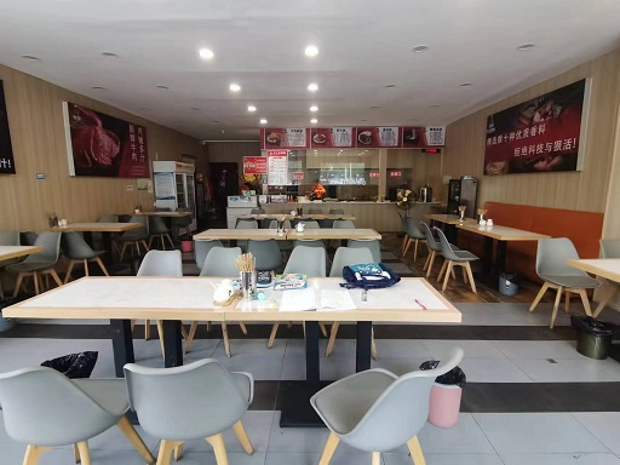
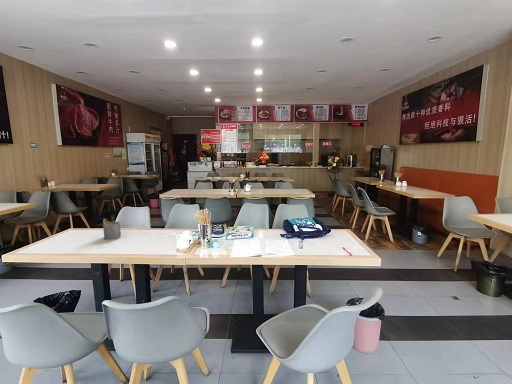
+ napkin holder (111, 227)
